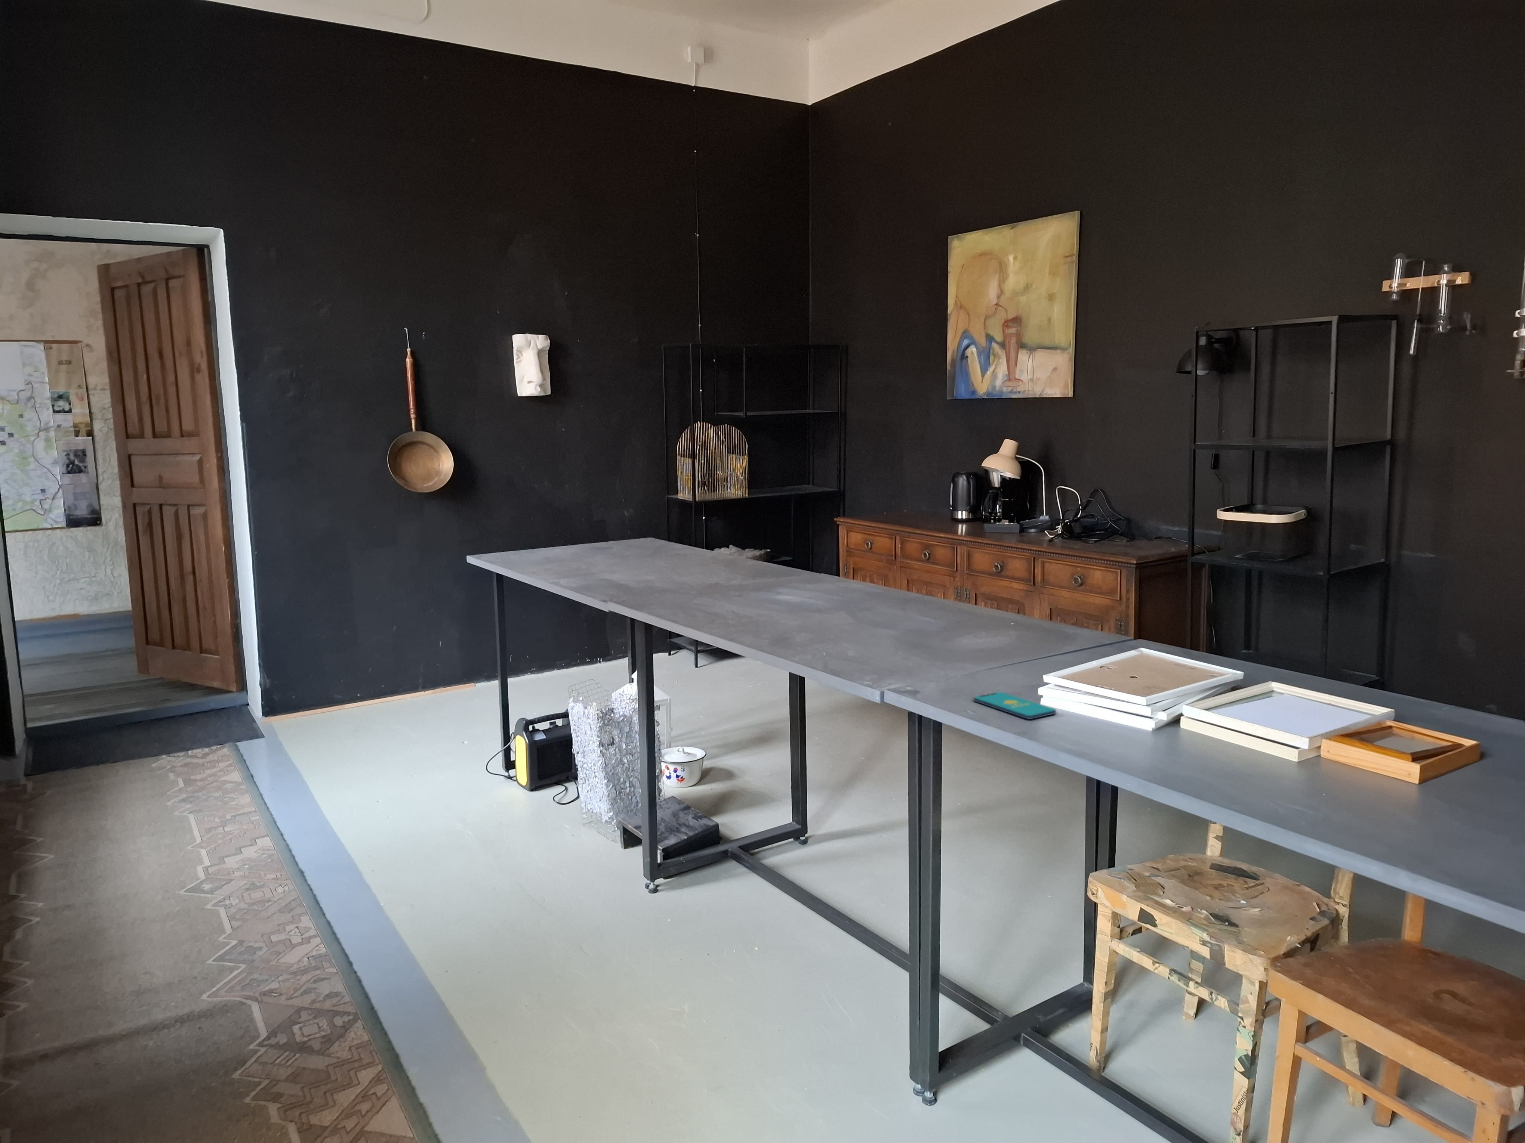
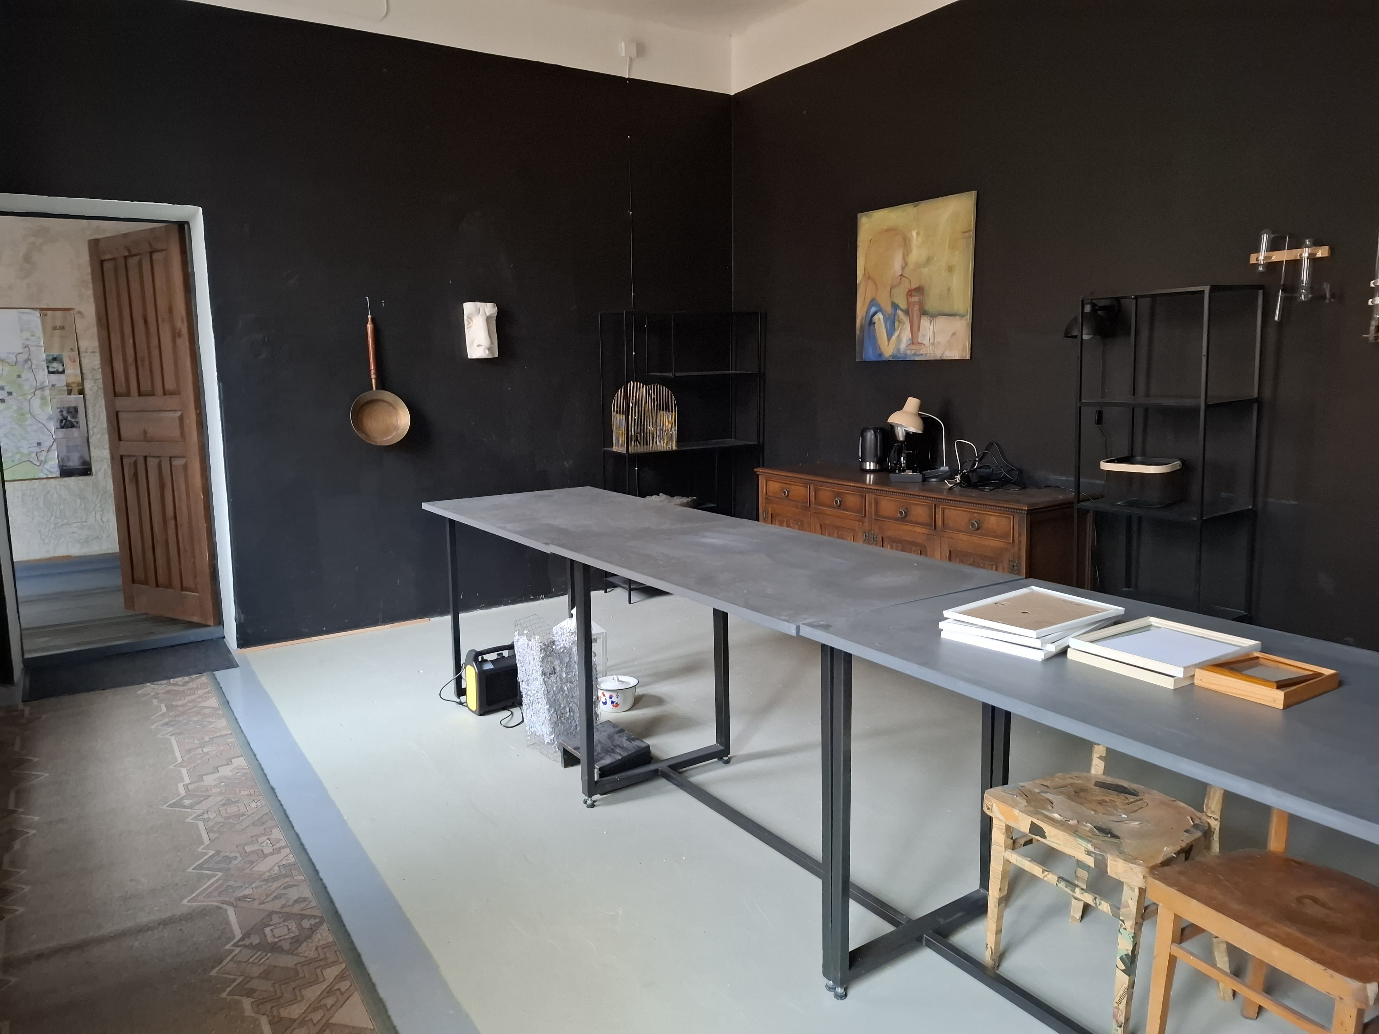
- smartphone (1013, 705)
